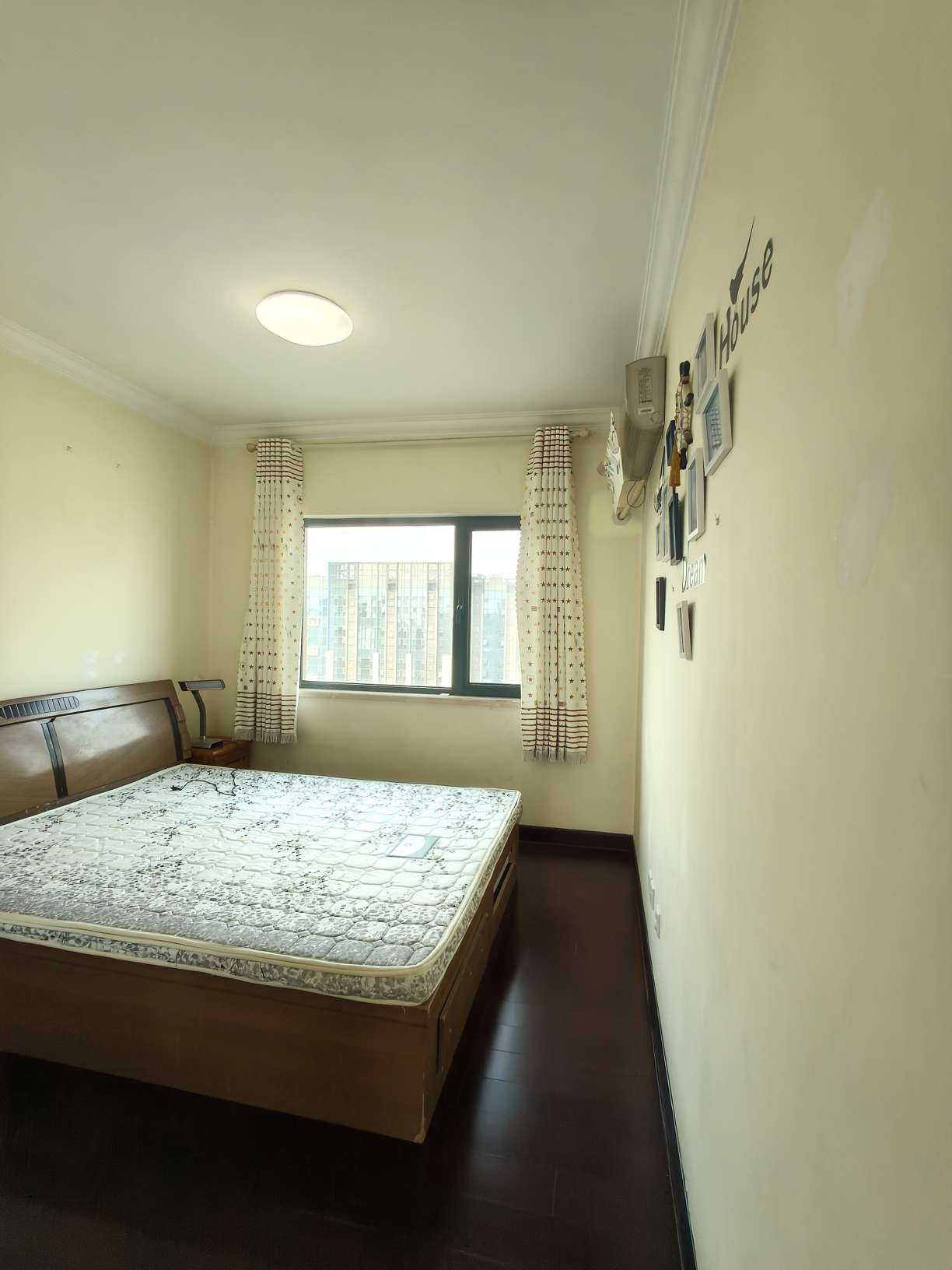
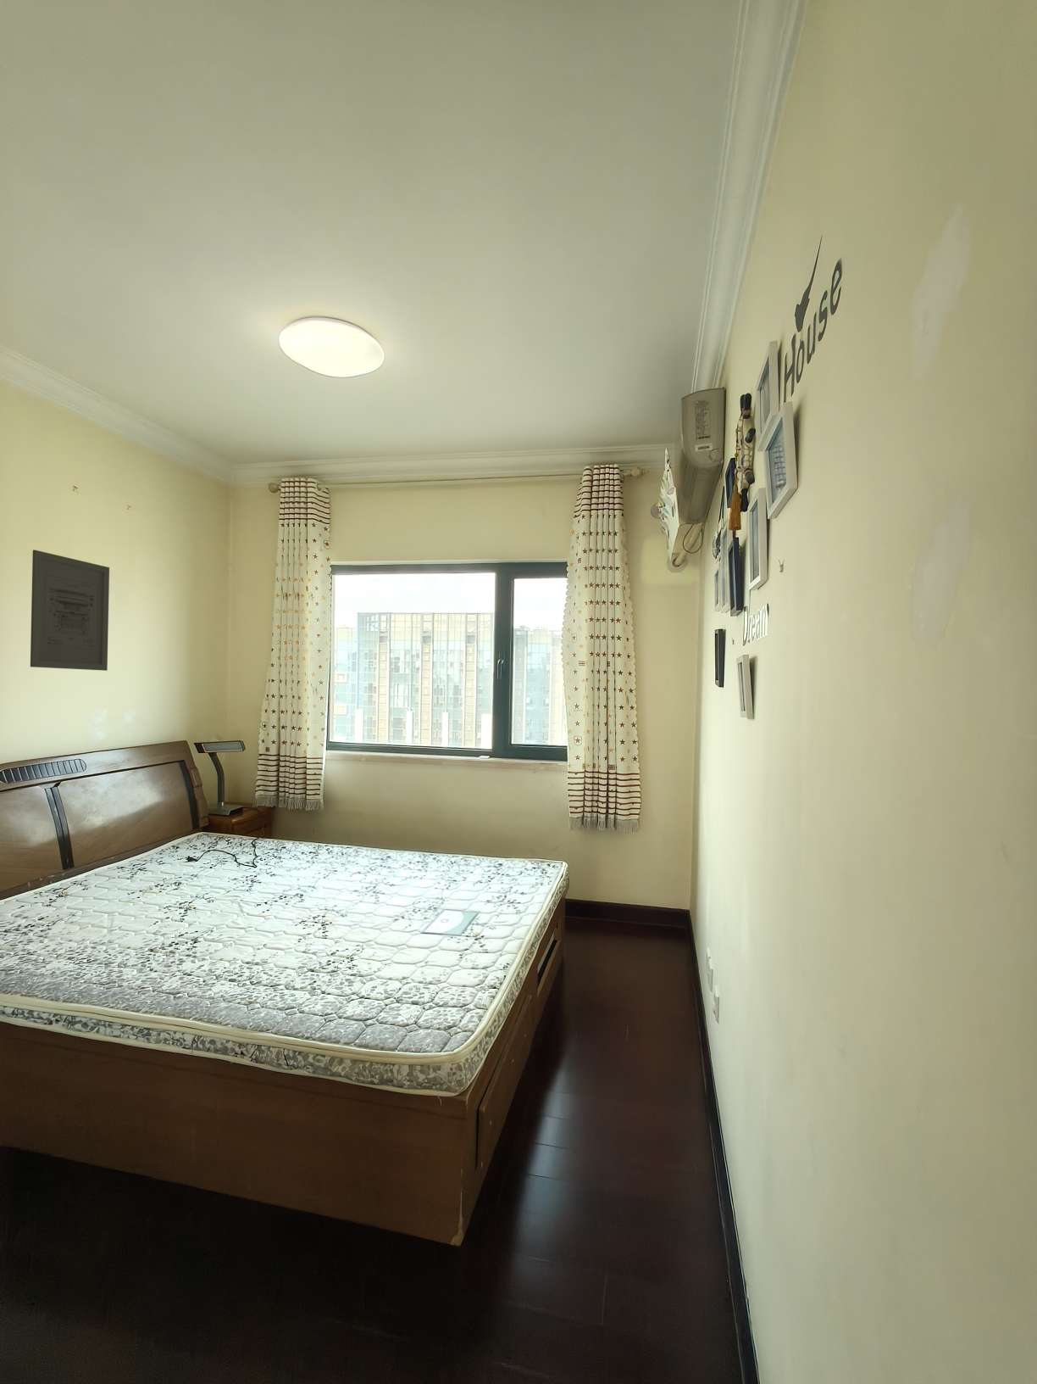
+ wall art (72, 614)
